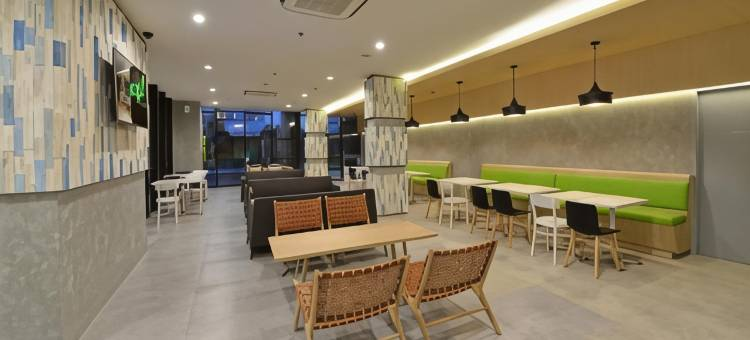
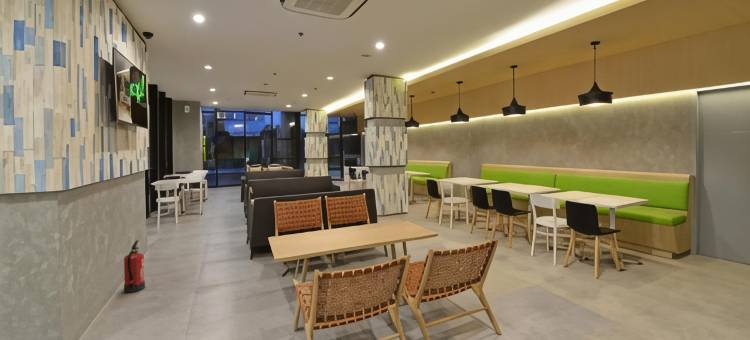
+ fire extinguisher (133, 266)
